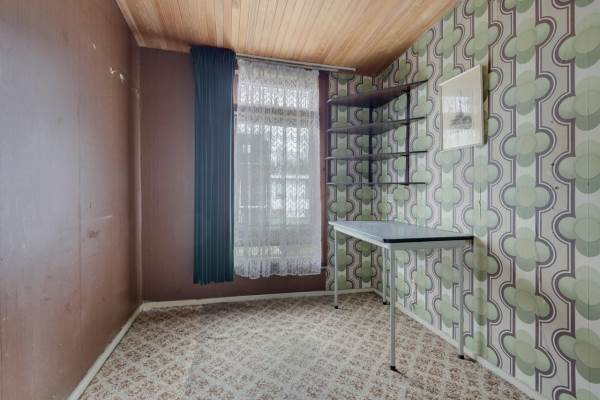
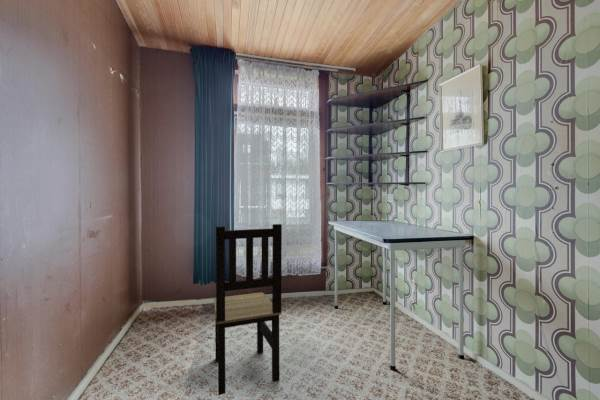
+ dining chair (244, 296)
